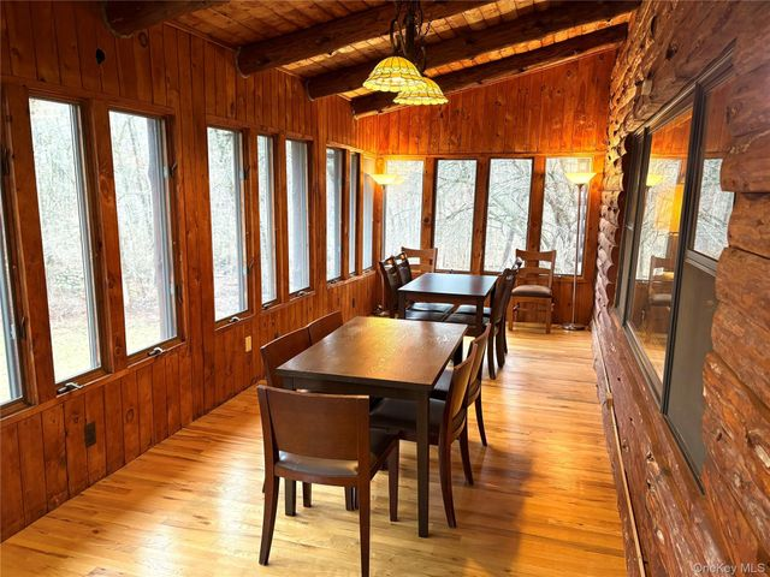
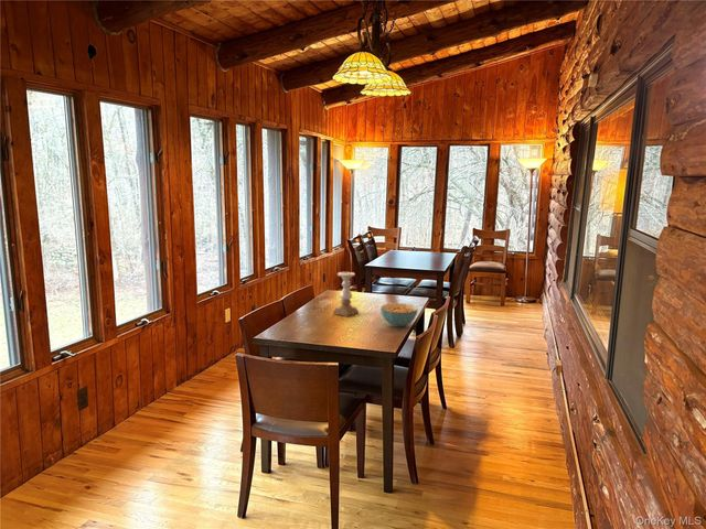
+ candle holder (345, 293)
+ cereal bowl (398, 316)
